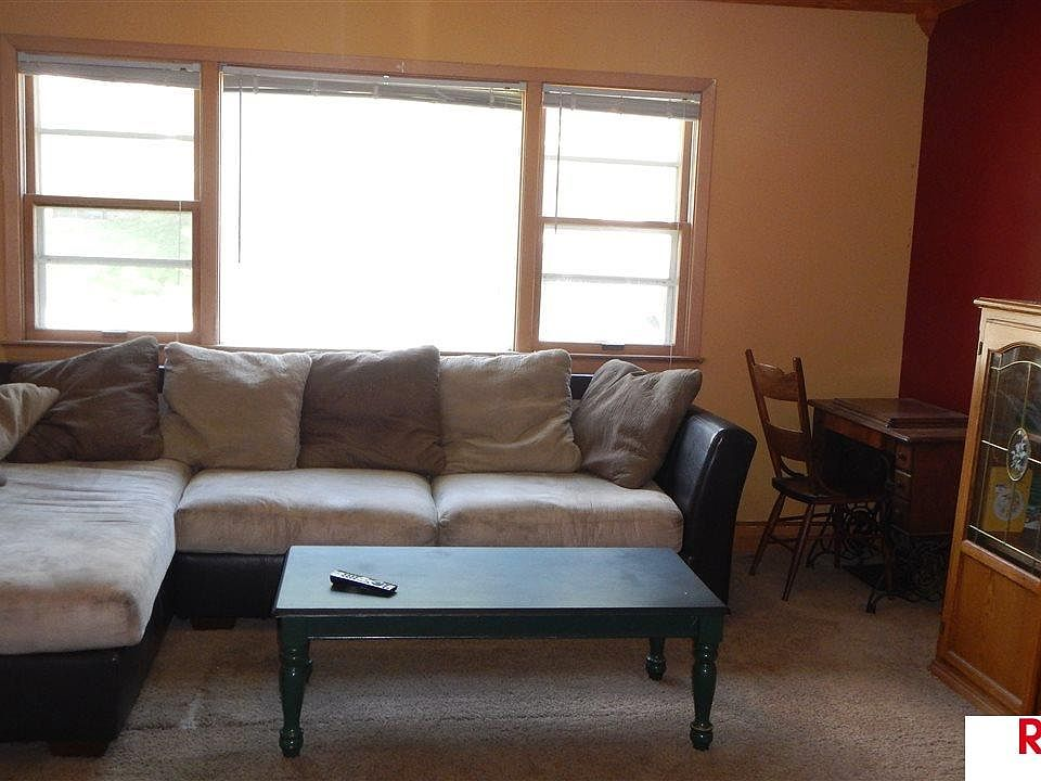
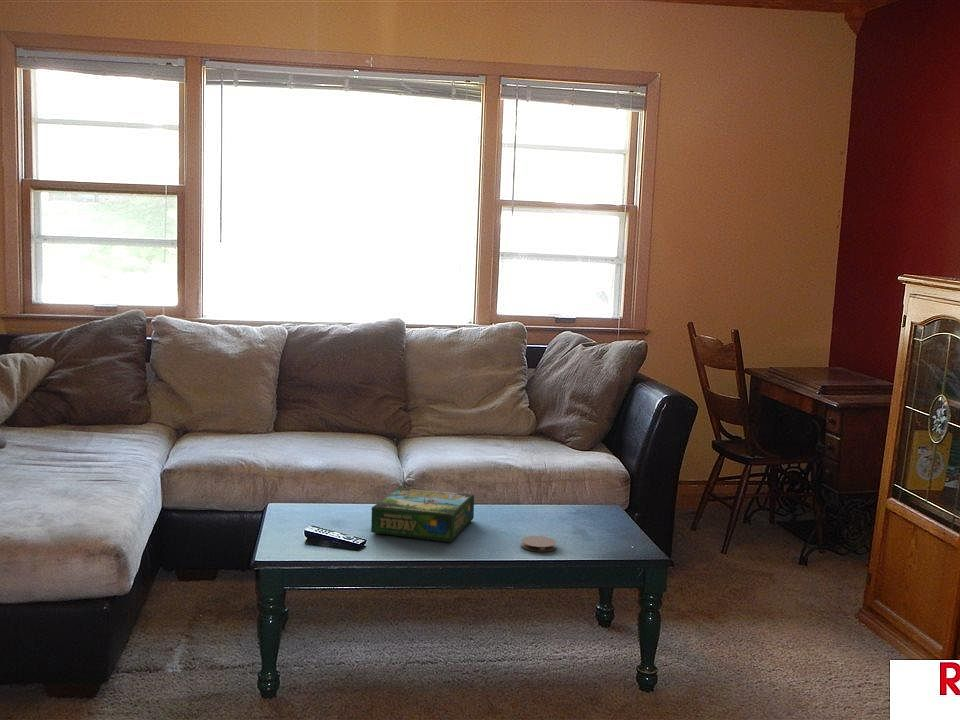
+ board game (424, 513)
+ coaster (538, 543)
